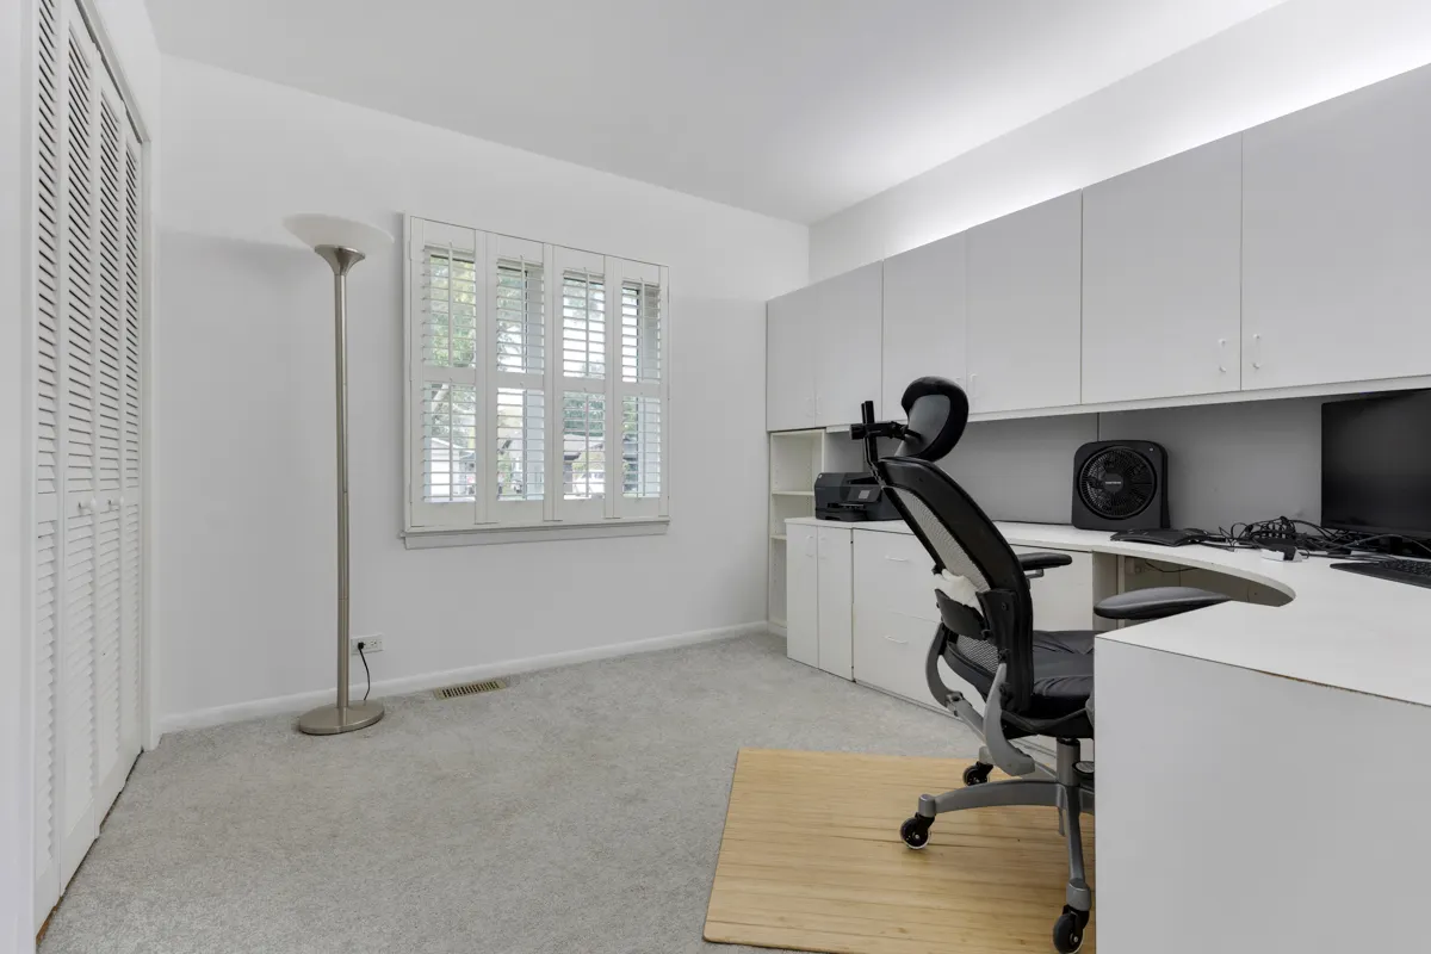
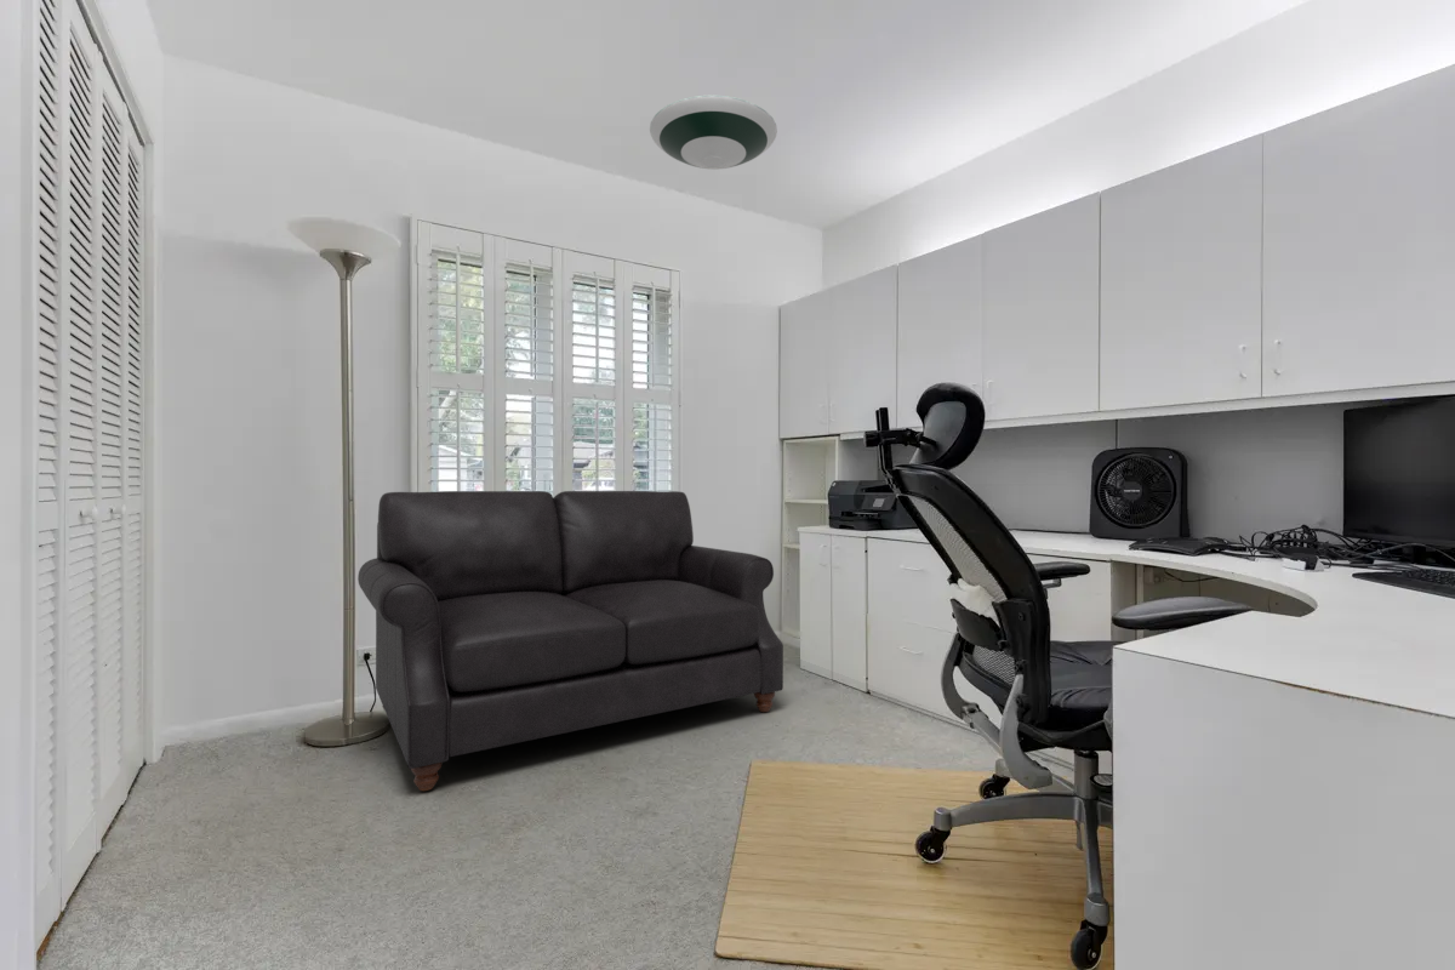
+ sofa (578, 600)
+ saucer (713, 148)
